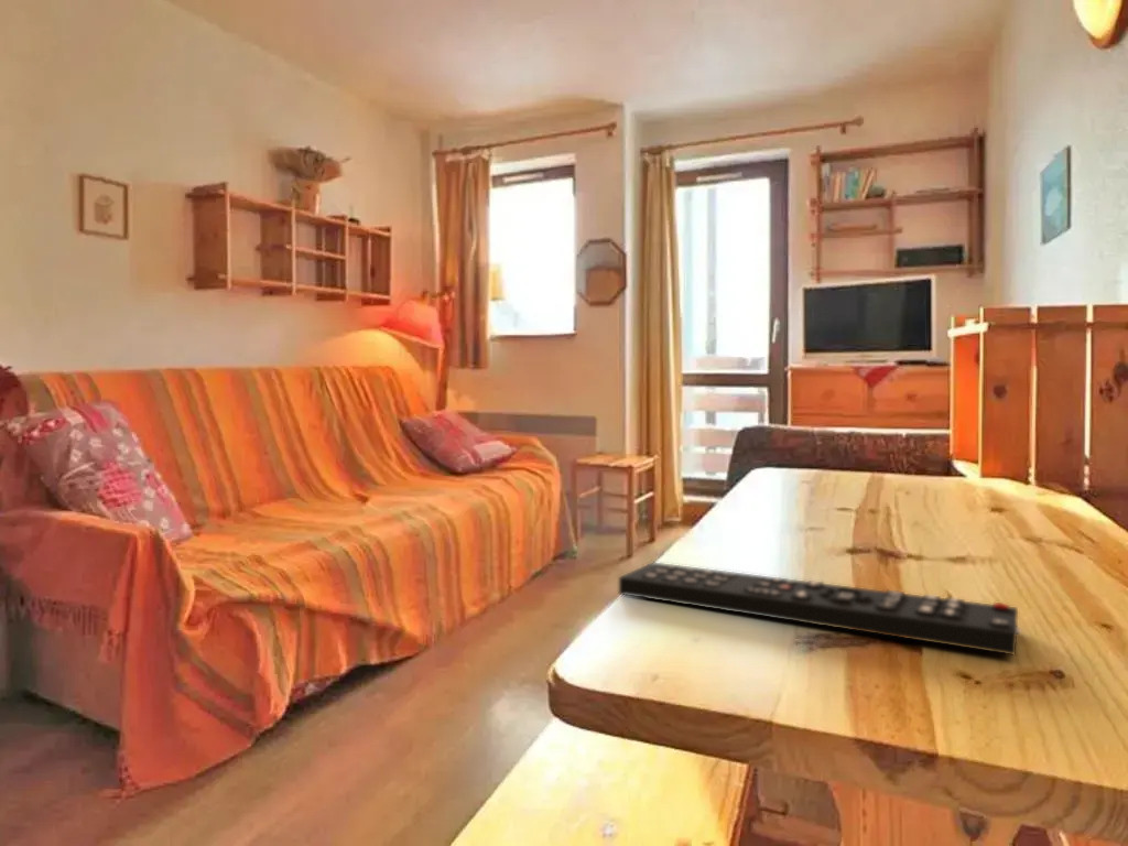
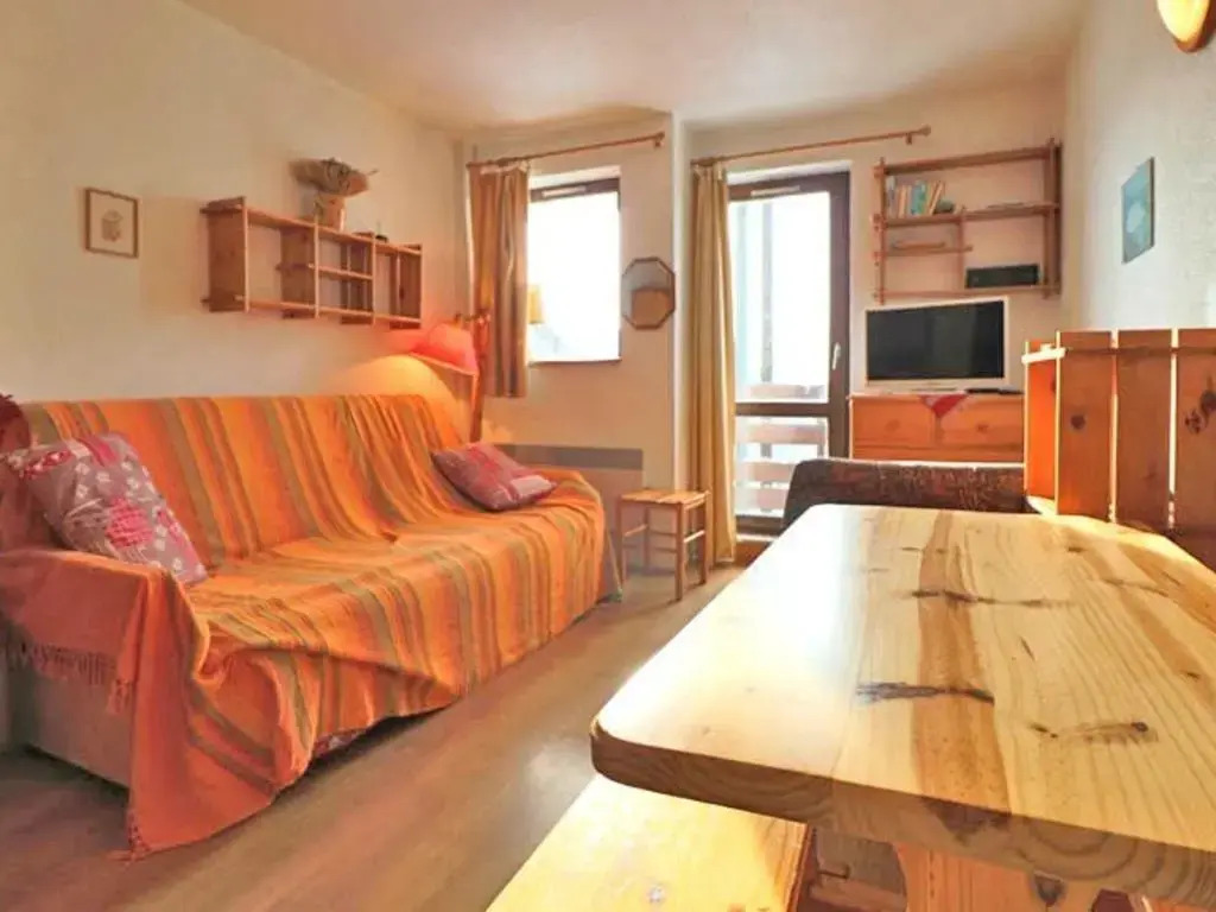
- remote control (803, 597)
